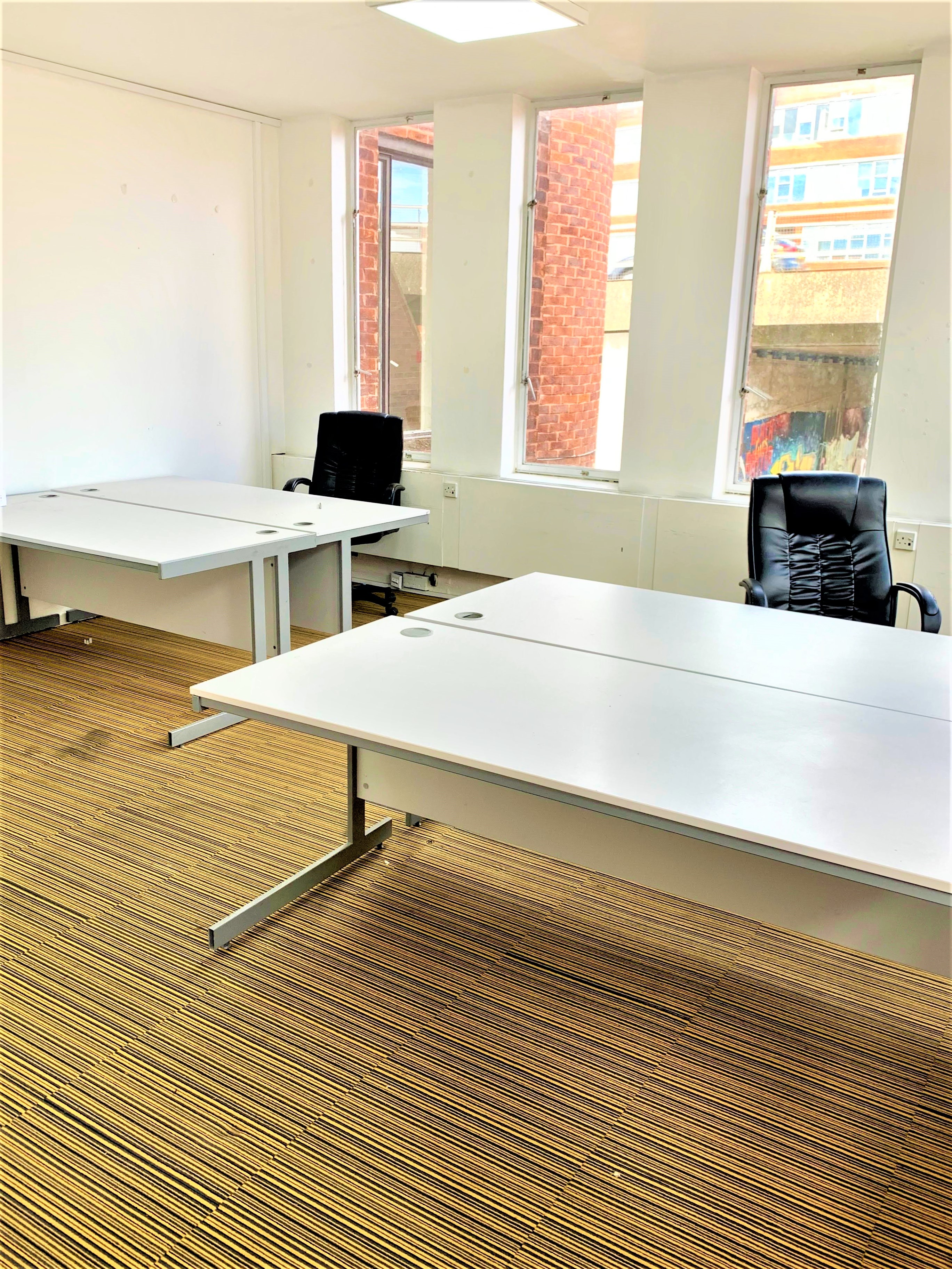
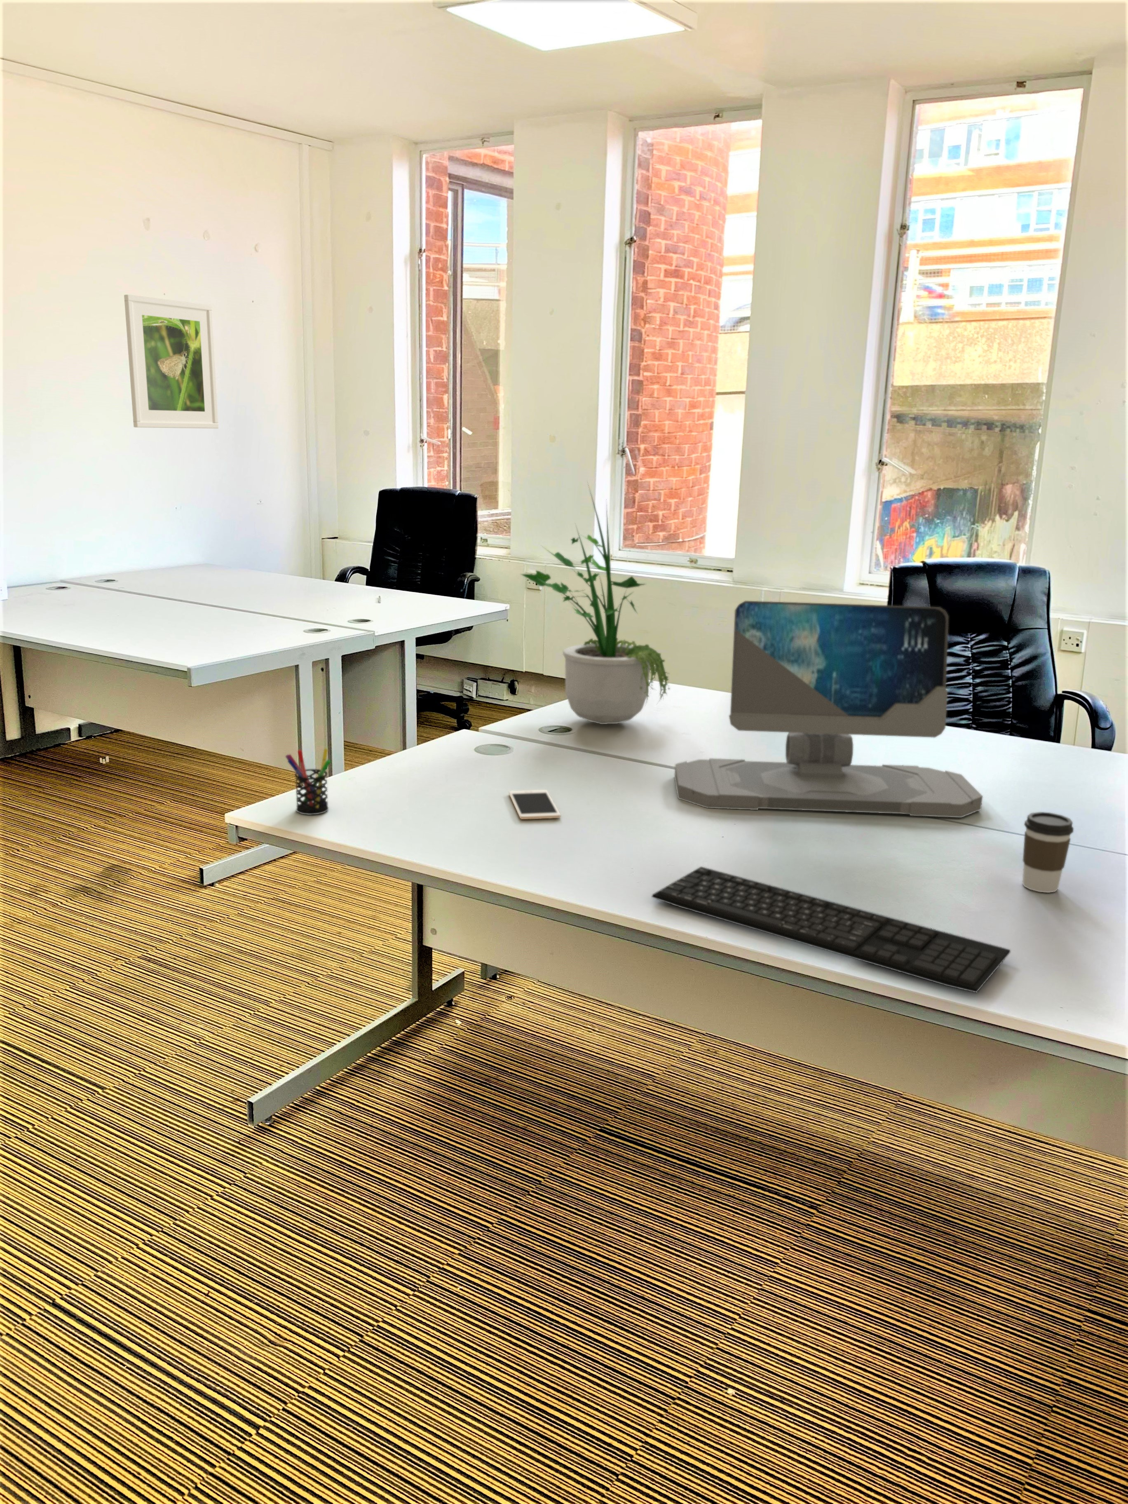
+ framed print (173, 365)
+ cell phone (533, 804)
+ computer monitor (831, 699)
+ pen holder (313, 779)
+ keyboard (822, 923)
+ coffee cup (1045, 852)
+ potted plant (596, 599)
